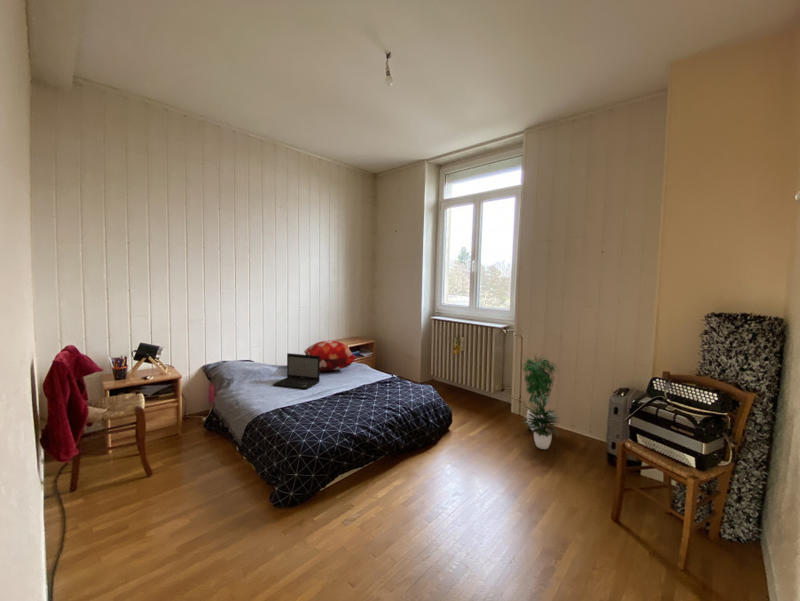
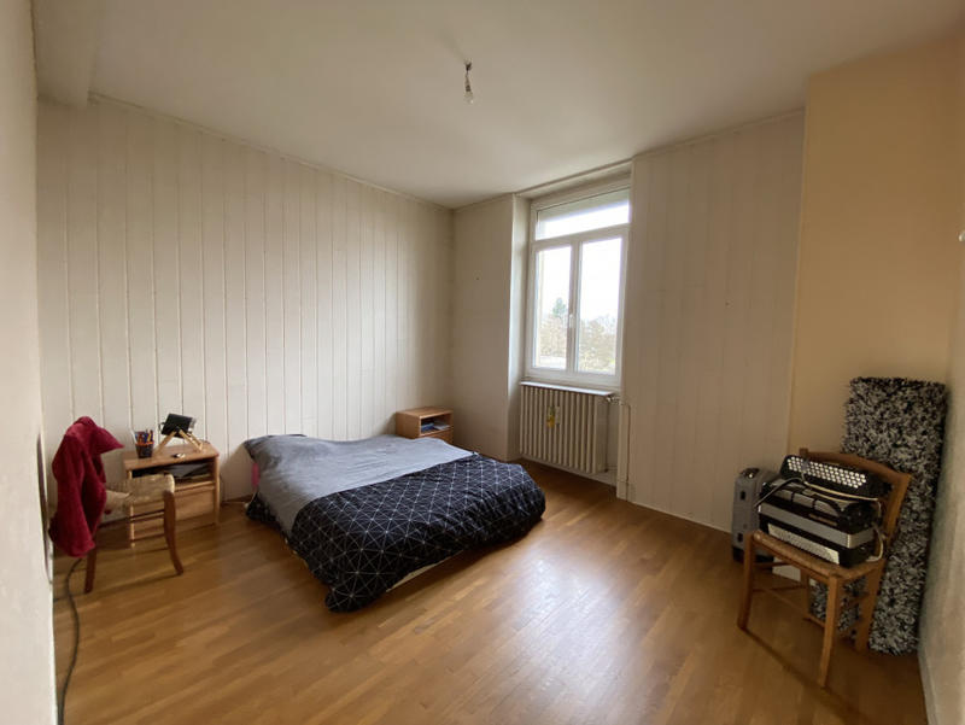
- decorative pillow (329, 354)
- laptop (296, 370)
- potted plant (539, 396)
